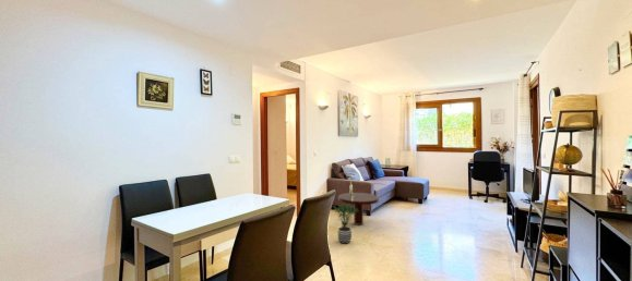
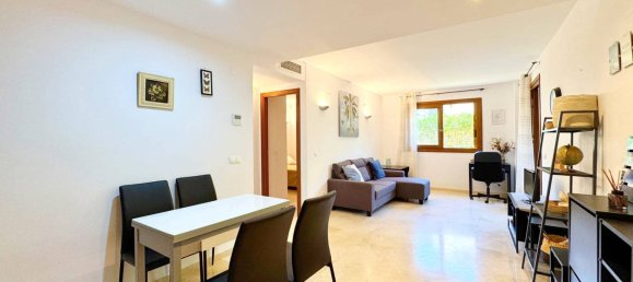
- coffee table (358, 203)
- potted plant (345, 222)
